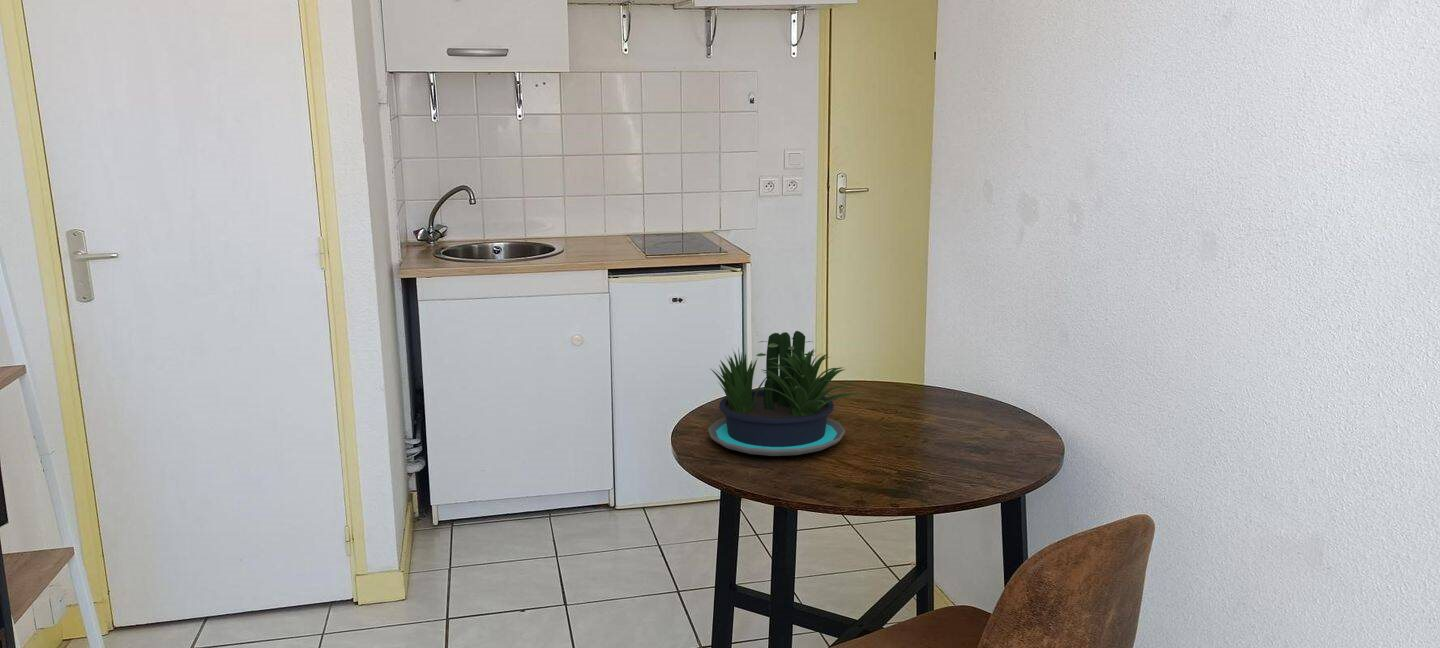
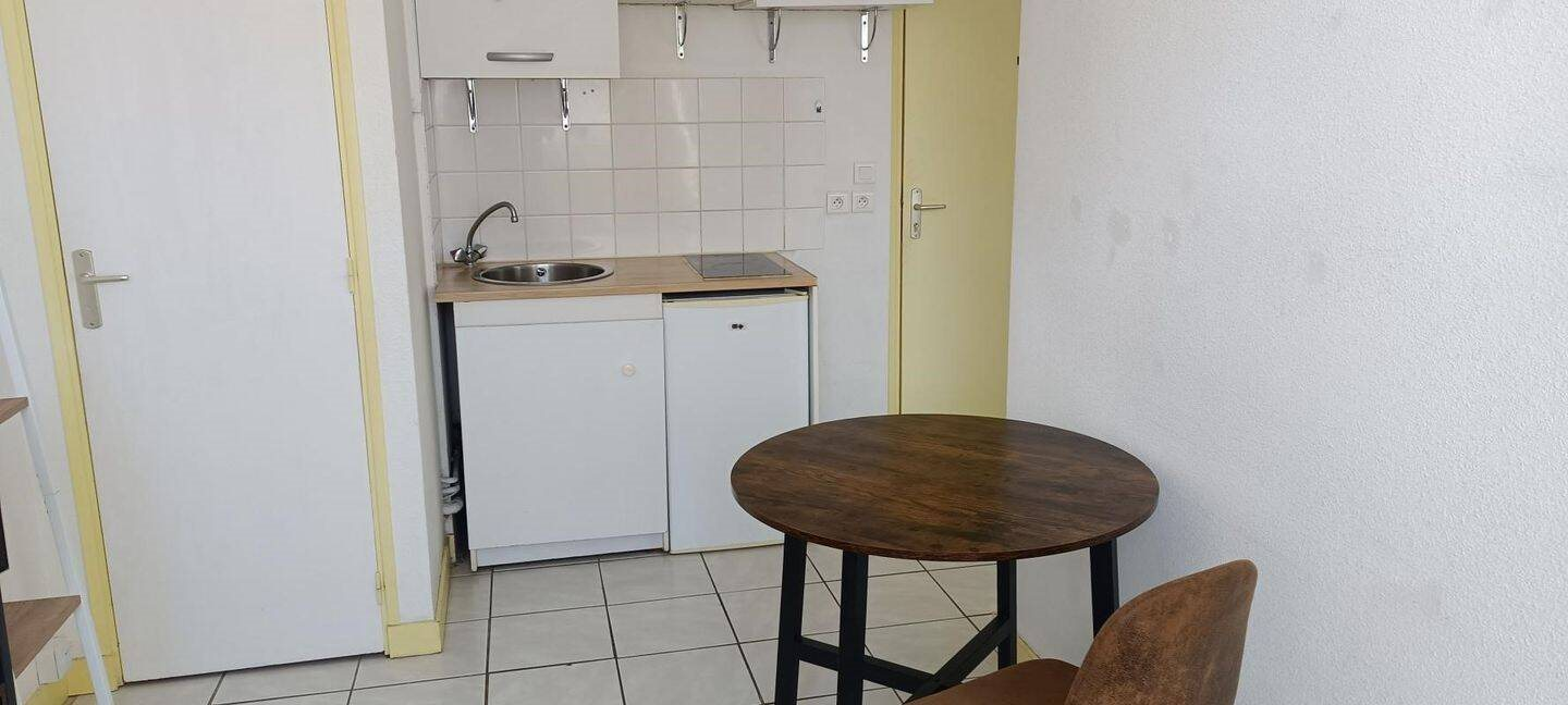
- potted plant (786, 390)
